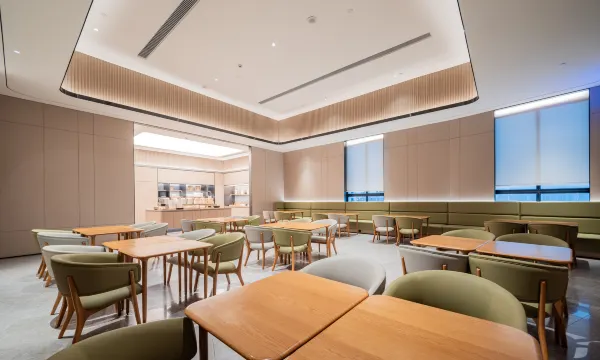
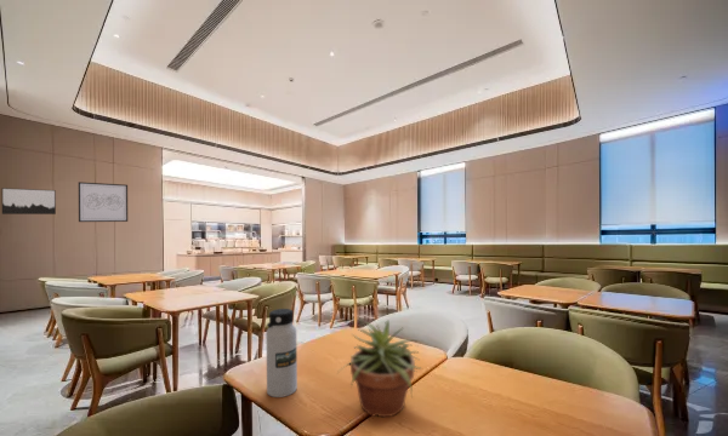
+ wall art (103, 202)
+ potted plant (380, 363)
+ water bottle (281, 350)
+ wall art (29, 201)
